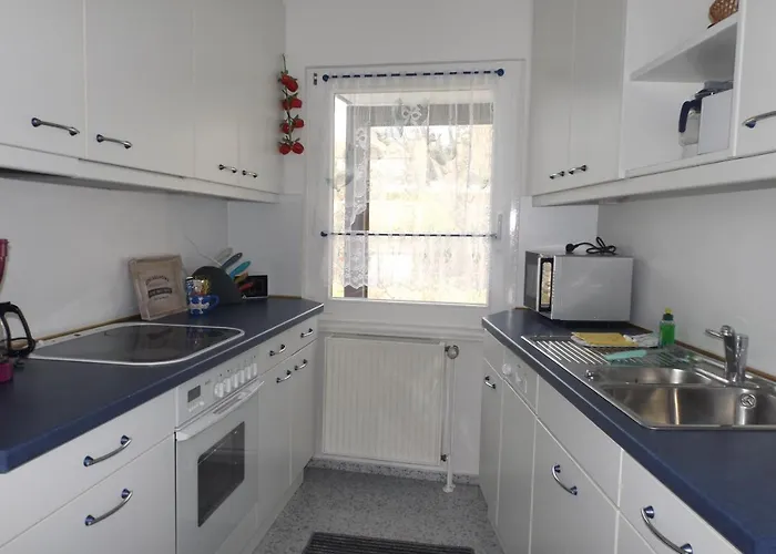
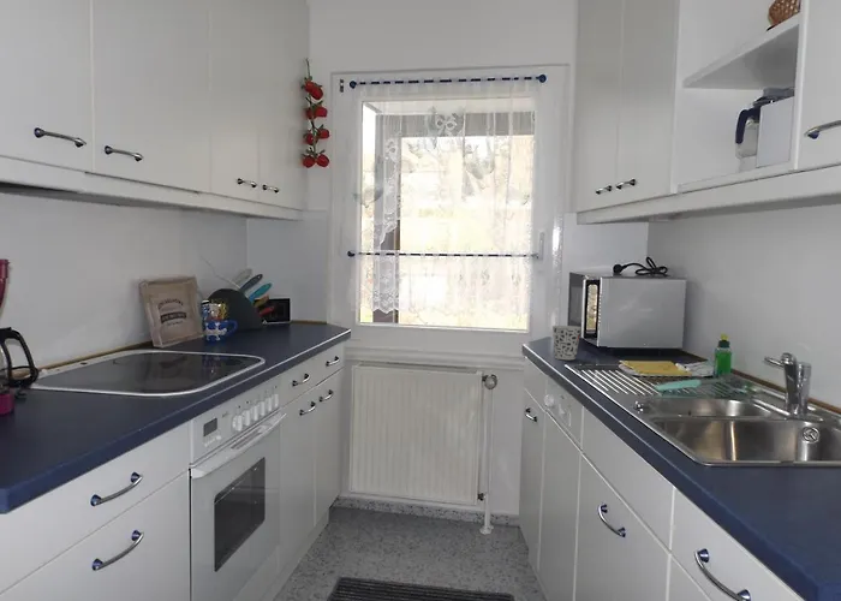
+ cup (566, 343)
